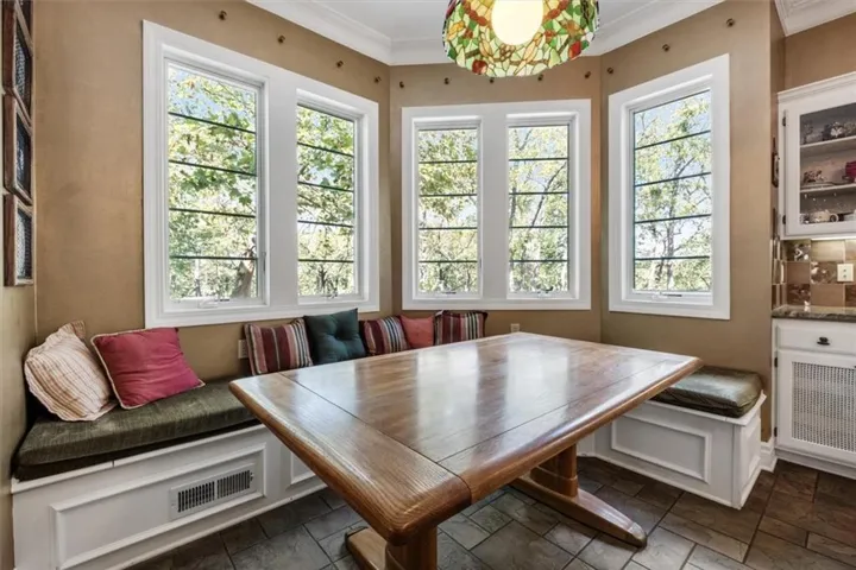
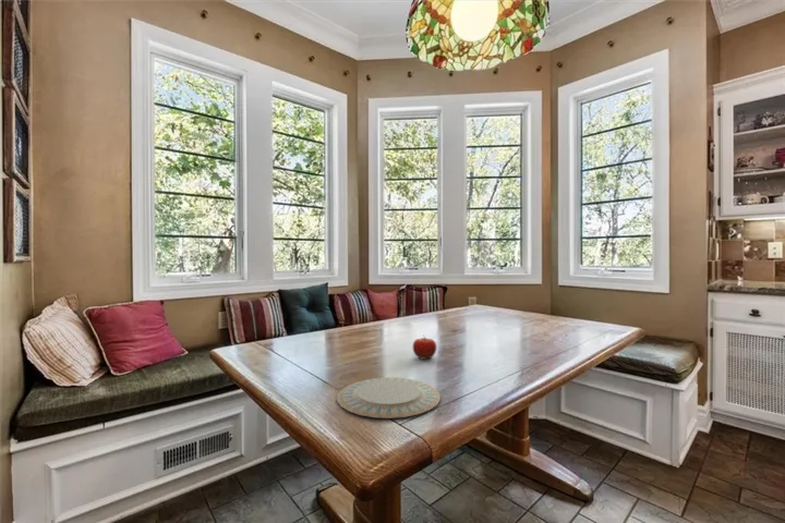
+ fruit (424, 346)
+ chinaware (388, 392)
